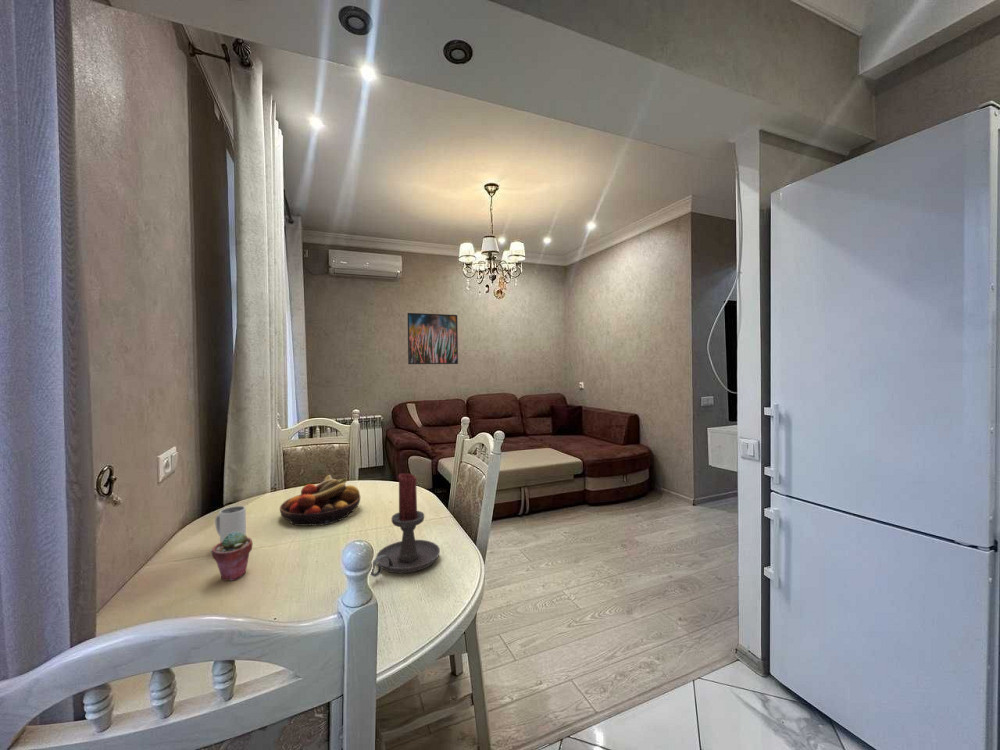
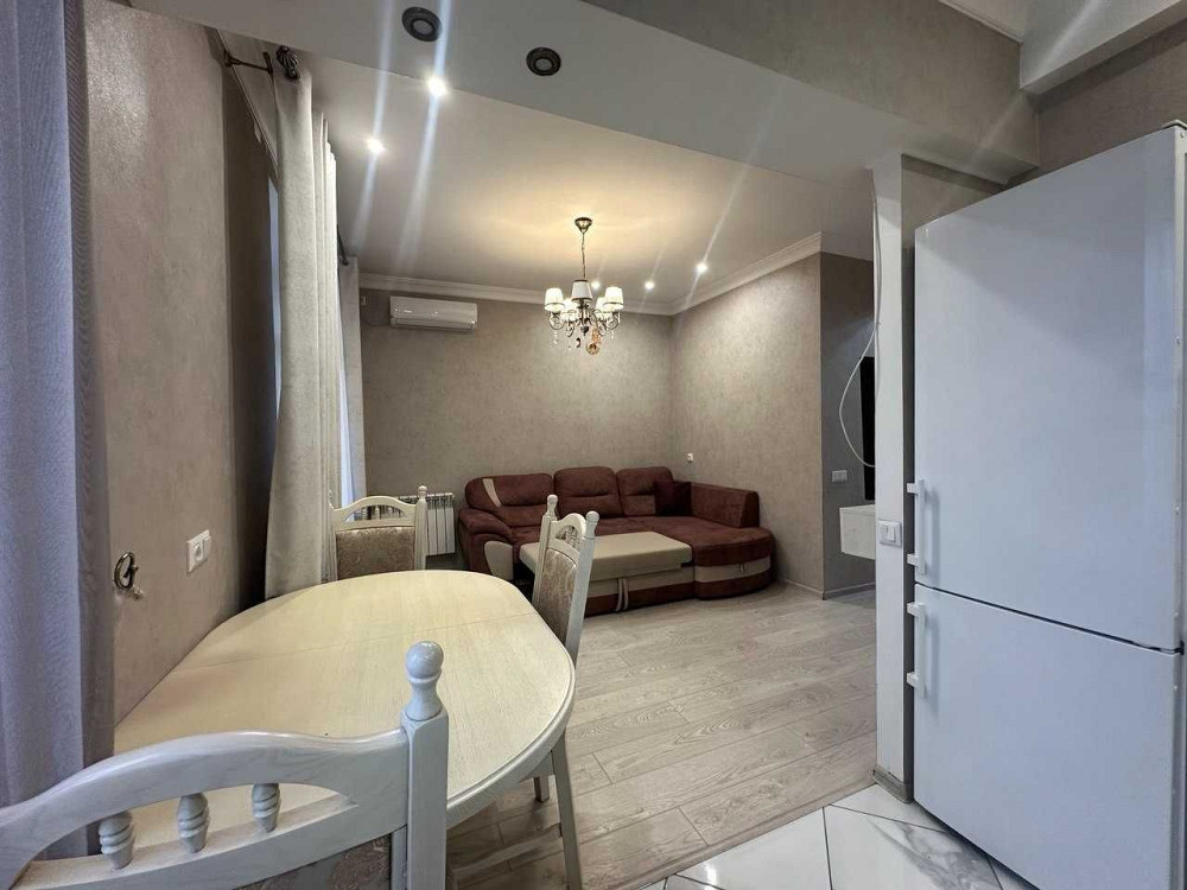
- mug (229, 528)
- candle holder (401, 520)
- potted succulent (233, 553)
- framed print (433, 339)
- fruit bowl (321, 497)
